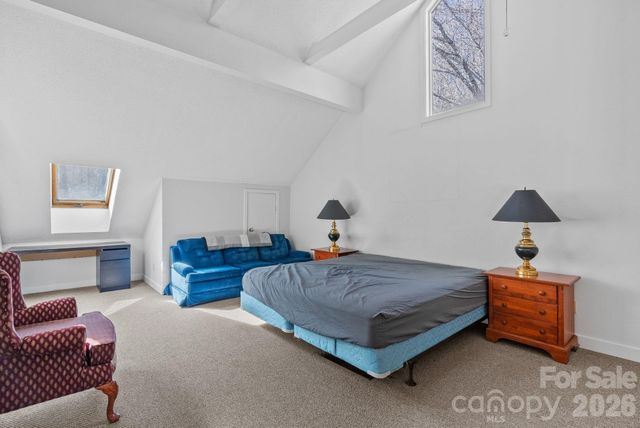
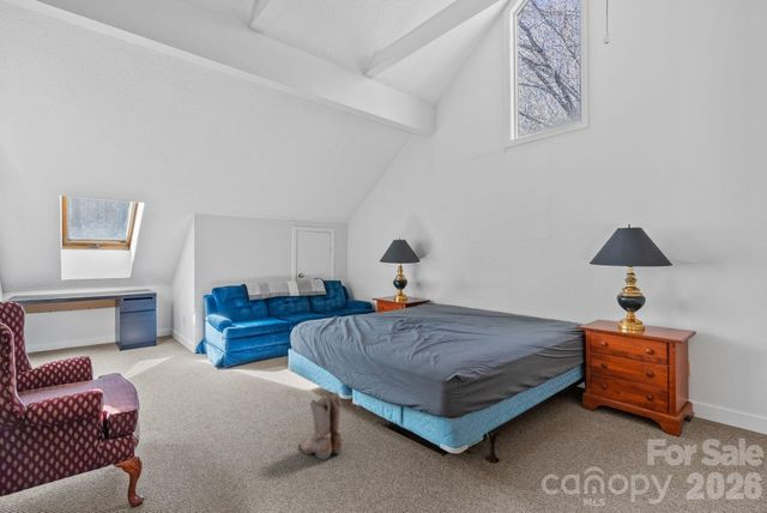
+ boots (320, 421)
